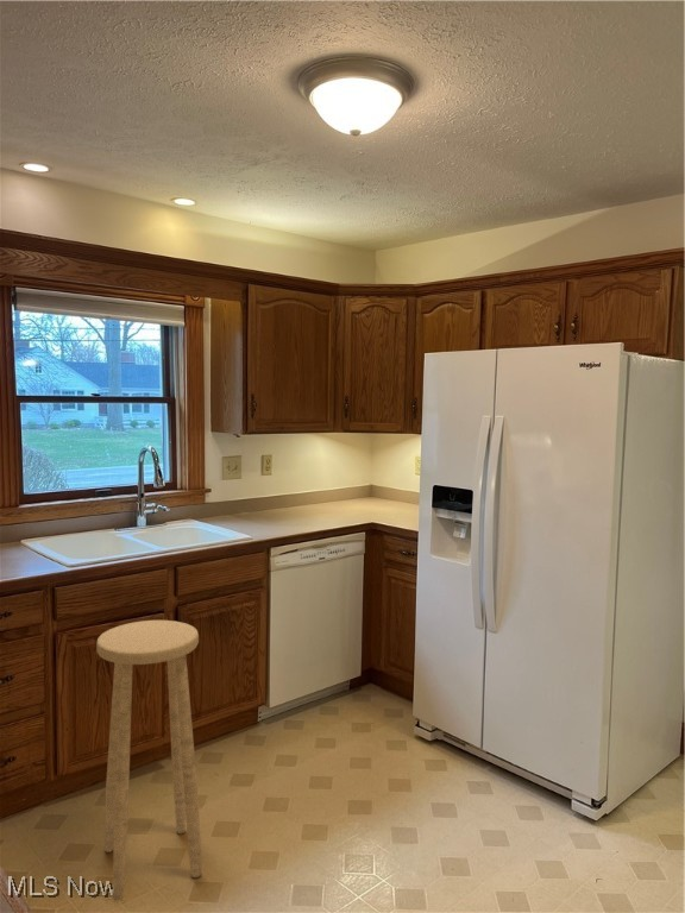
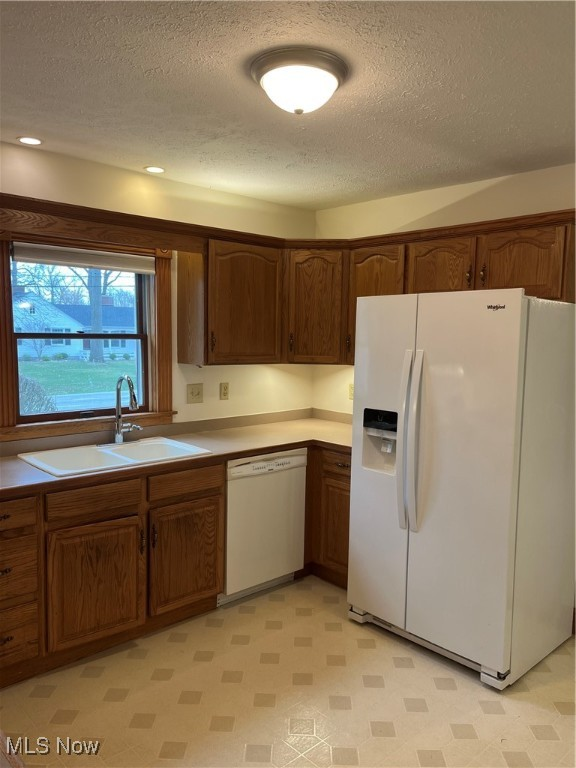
- stool (128, 749)
